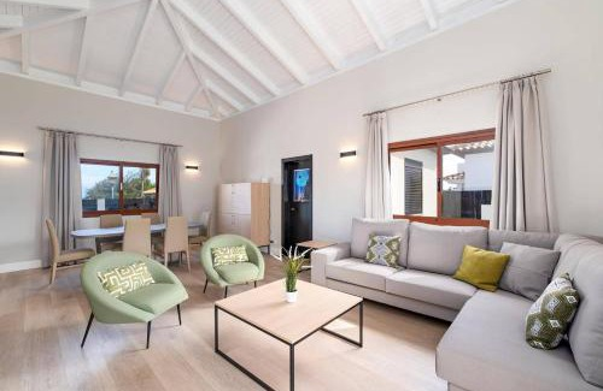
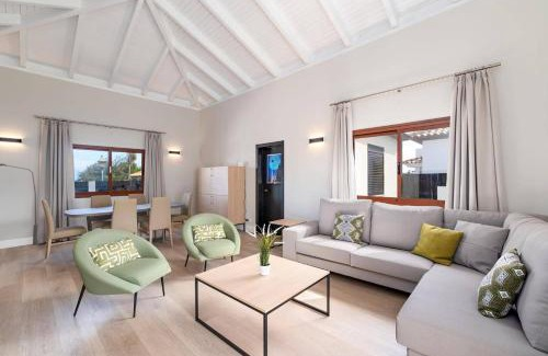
+ floor lamp (35, 205)
